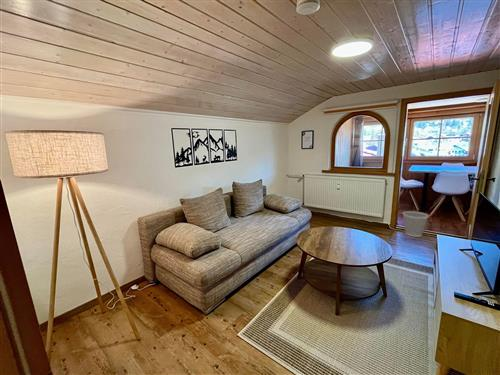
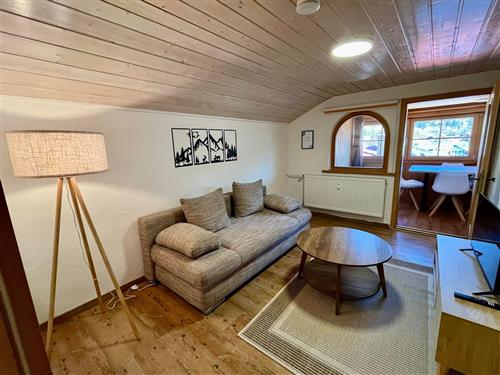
- wastebasket (414, 224)
